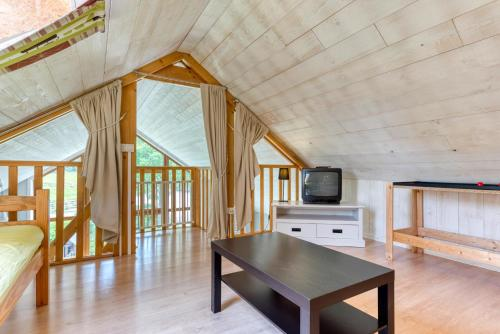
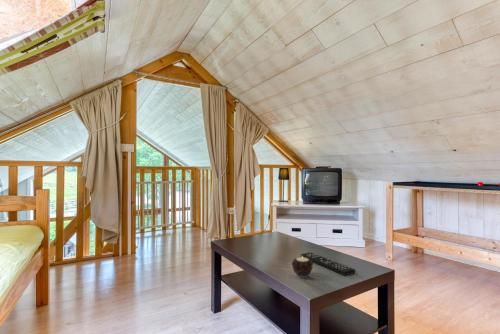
+ candle (302, 265)
+ remote control (325, 262)
